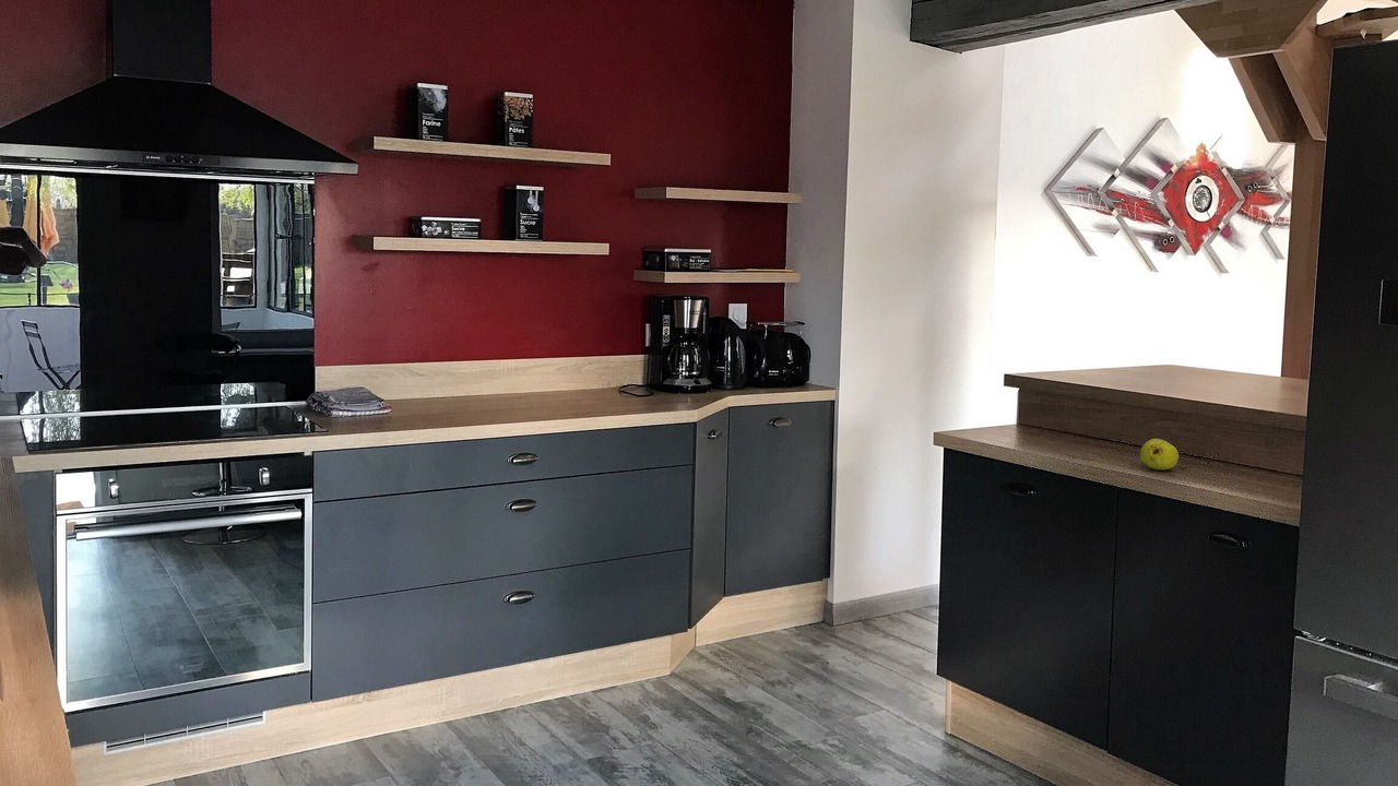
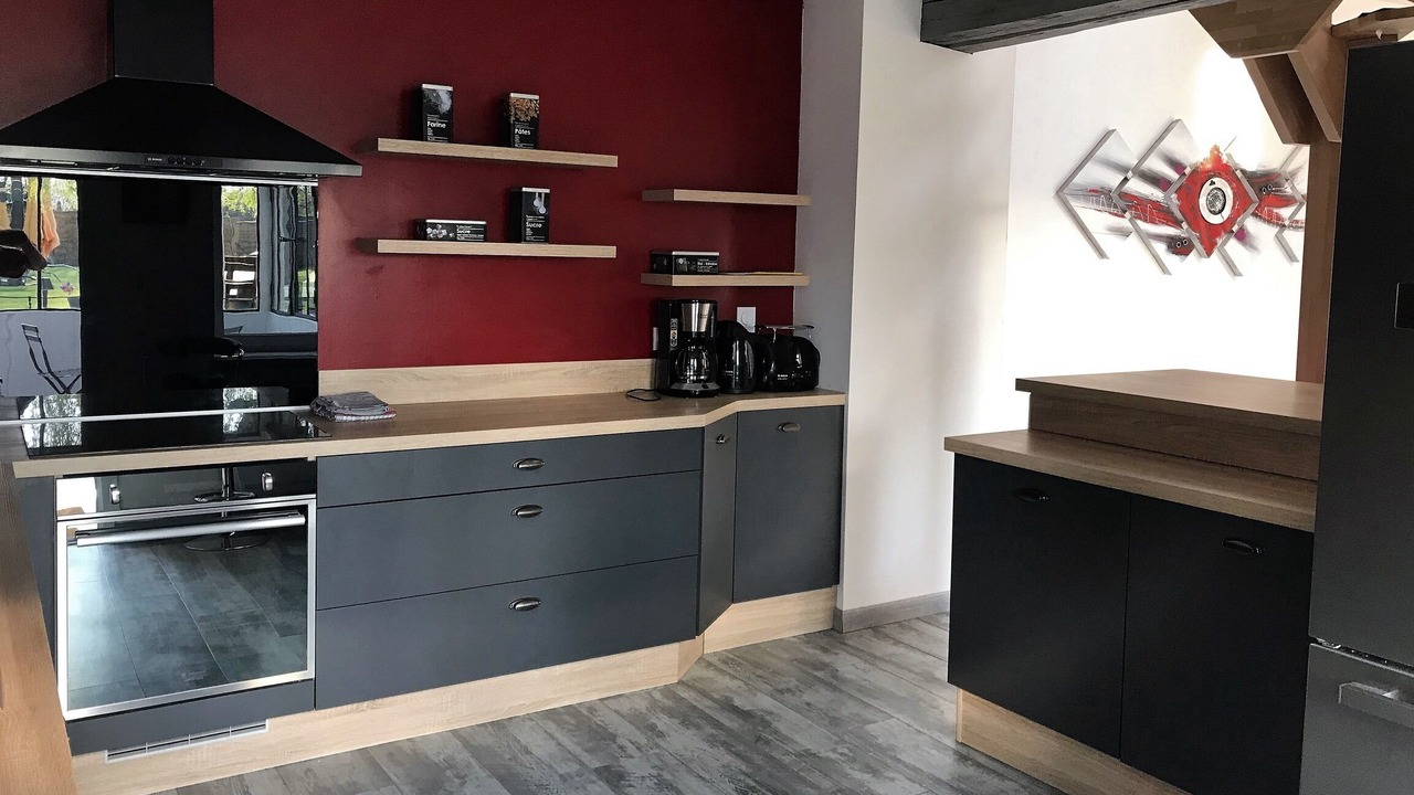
- fruit (1163, 453)
